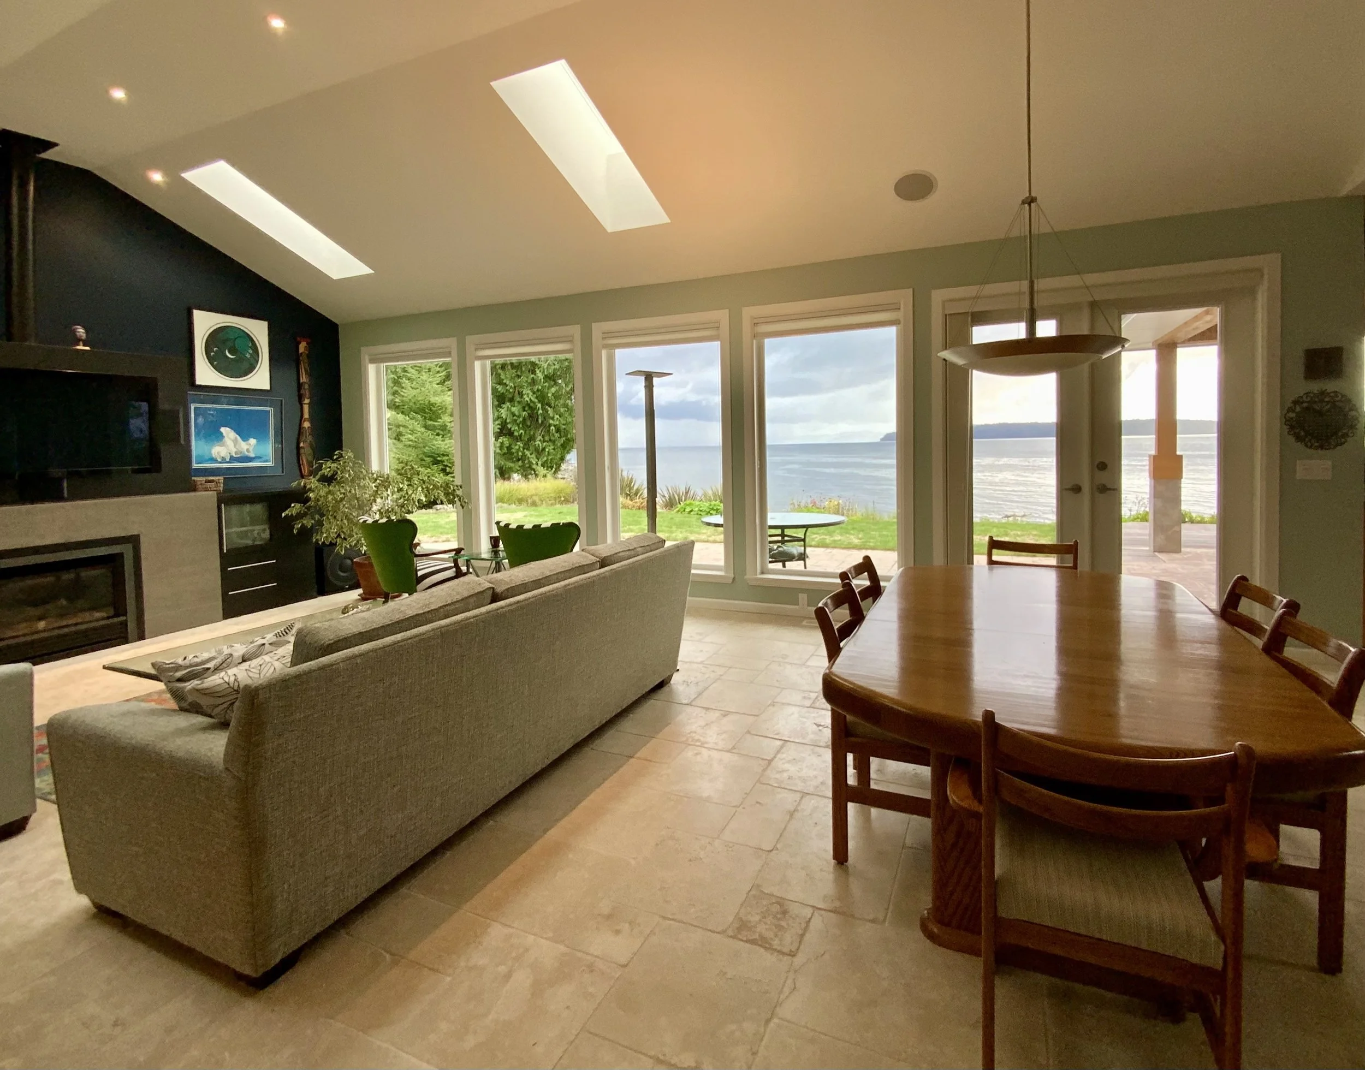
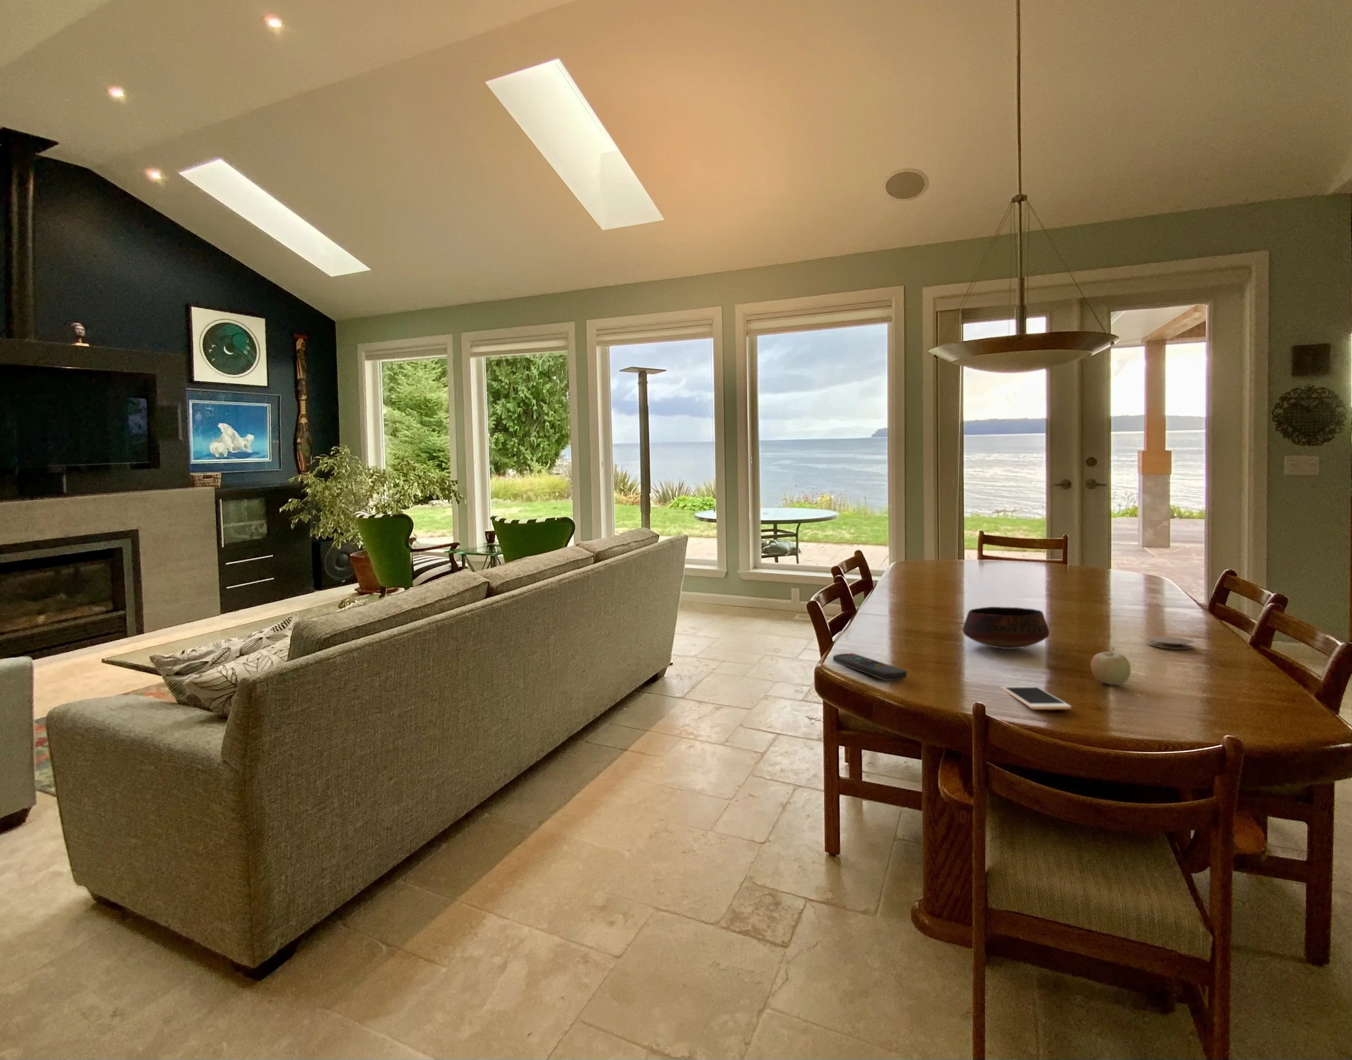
+ coaster (1170, 642)
+ cell phone (1034, 697)
+ remote control (868, 665)
+ bowl (1005, 629)
+ fruit (1109, 665)
